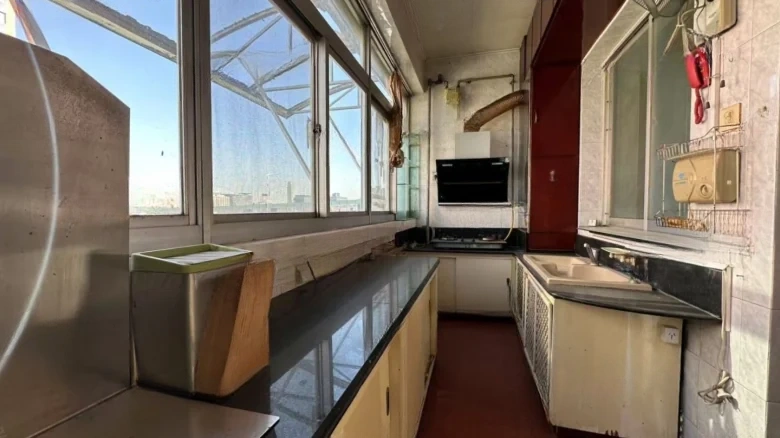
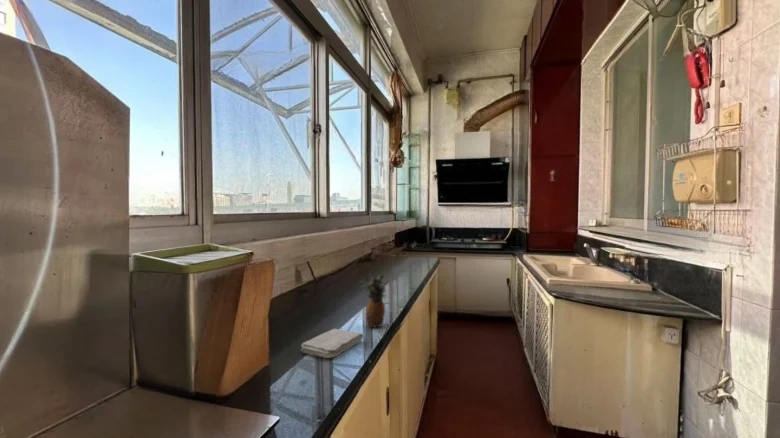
+ fruit (373, 298)
+ washcloth (332, 341)
